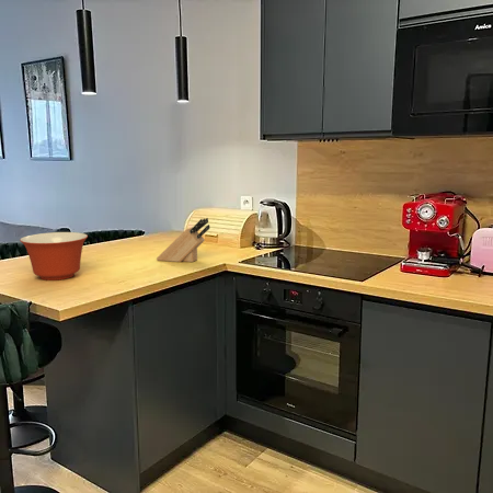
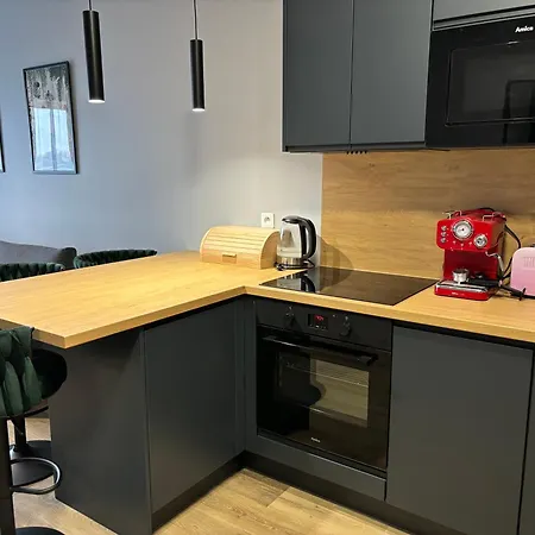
- mixing bowl (56, 256)
- knife block (184, 239)
